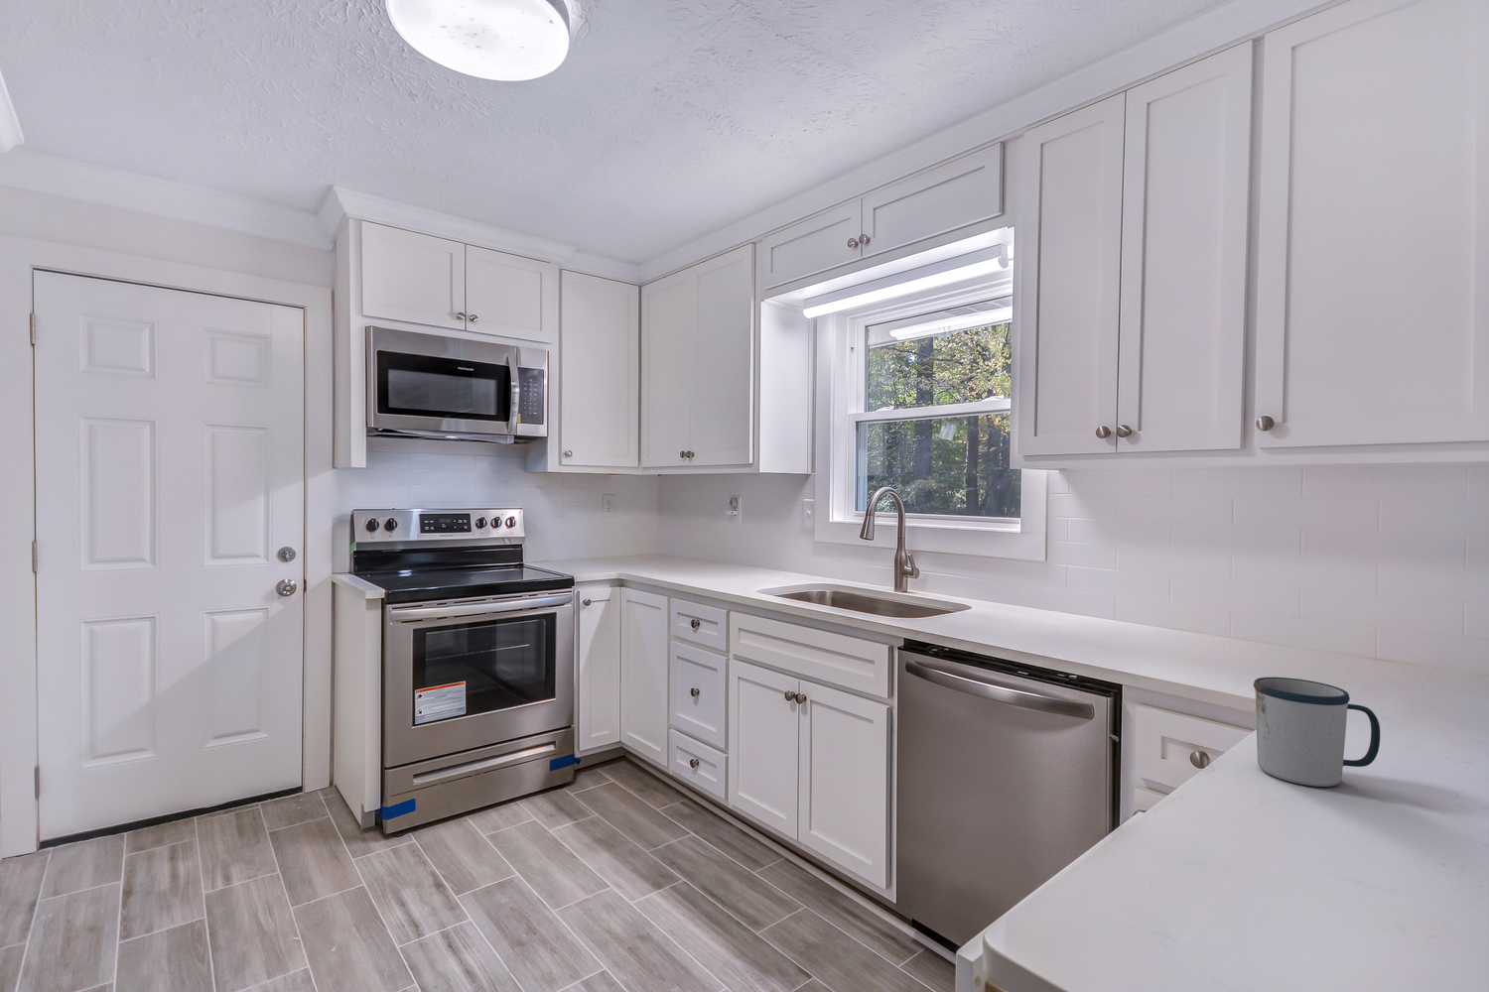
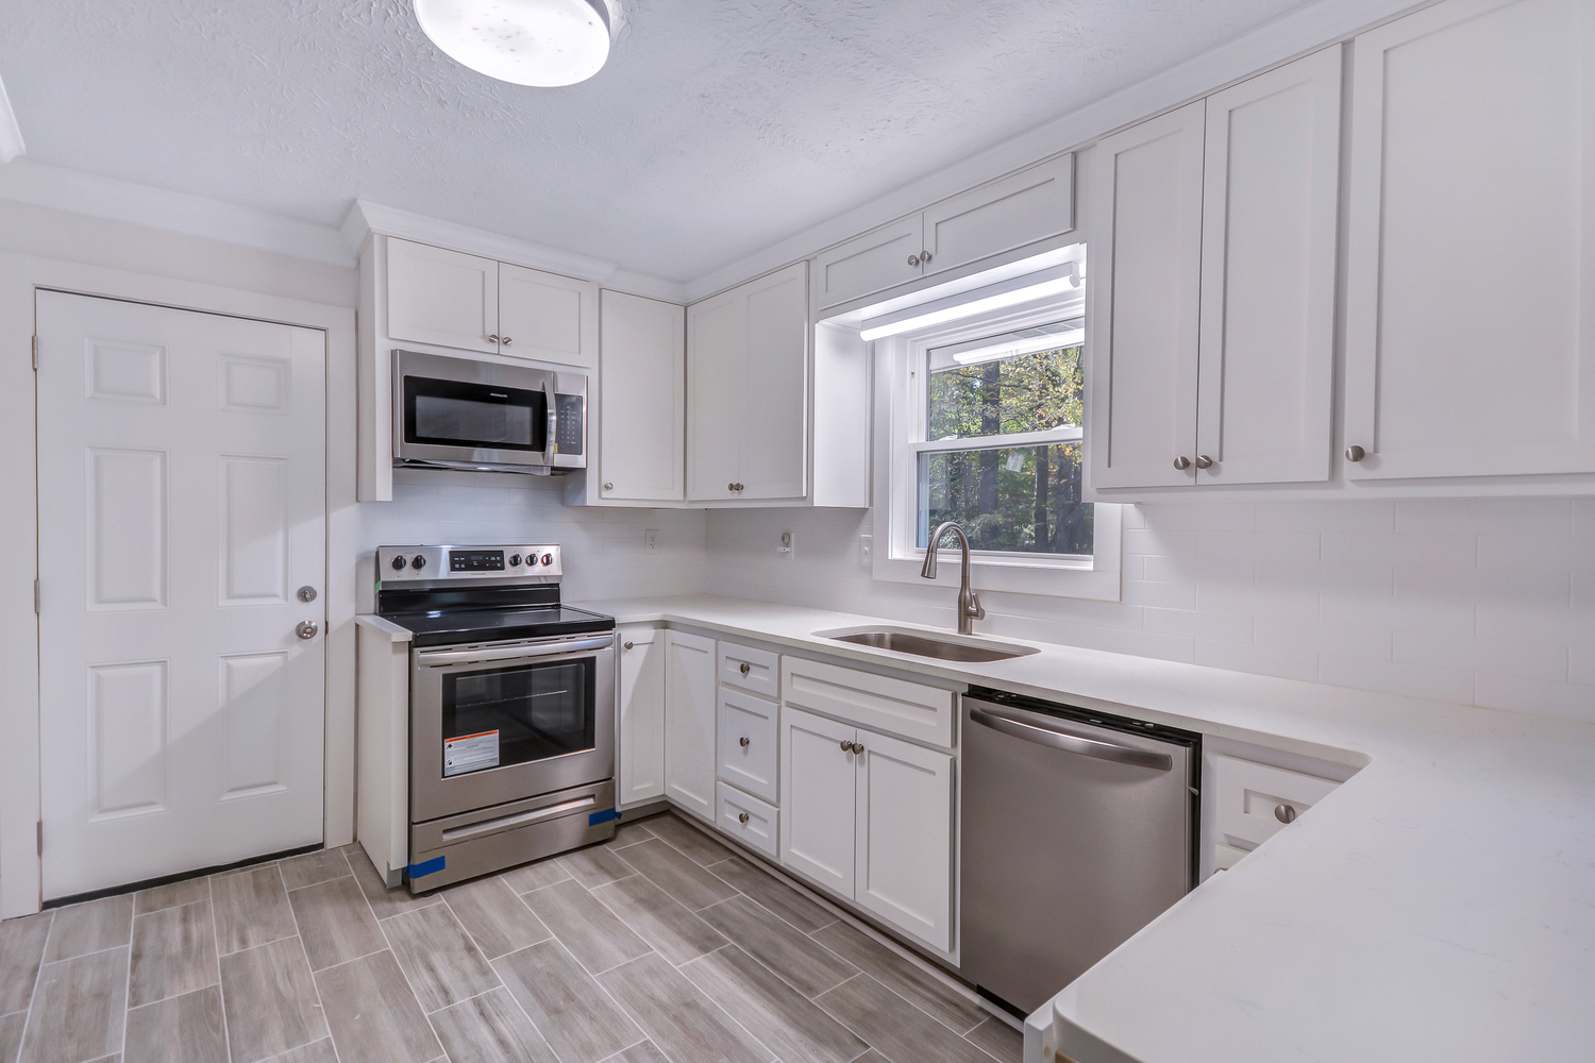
- mug (1310, 731)
